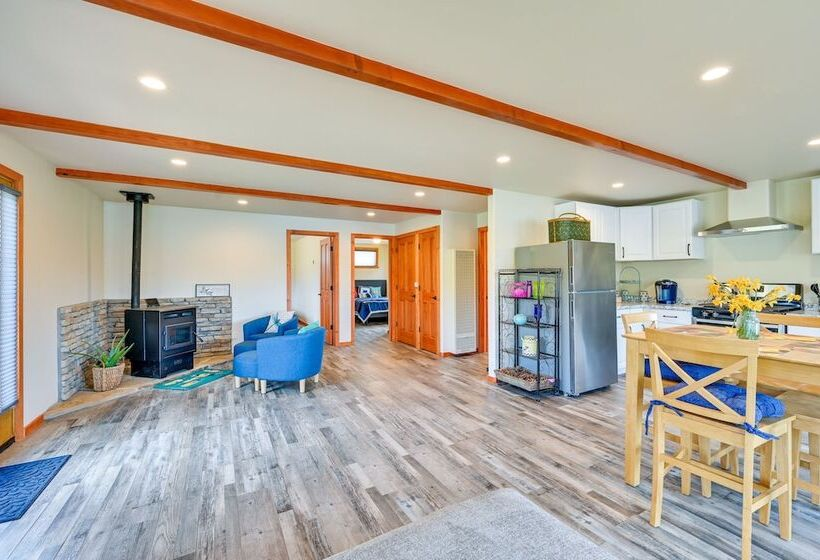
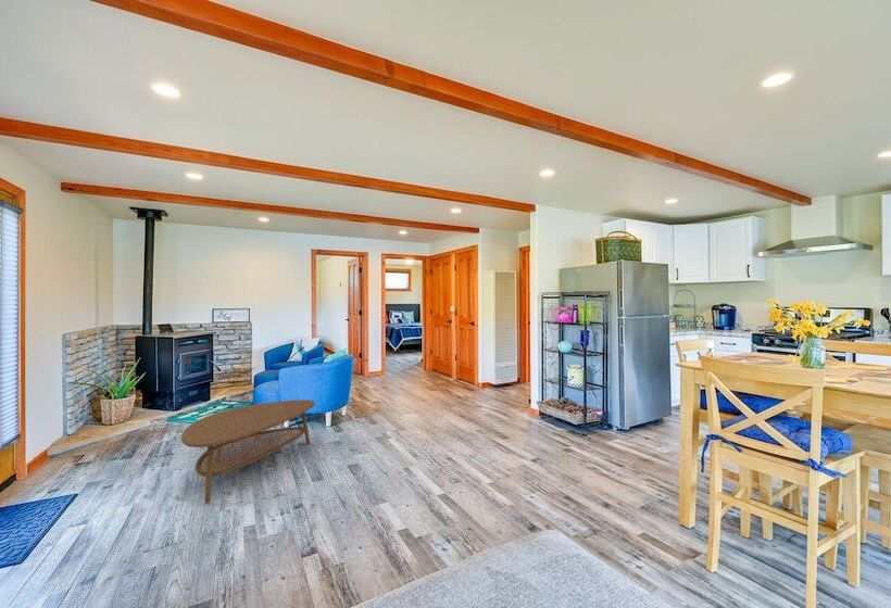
+ coffee table (248, 441)
